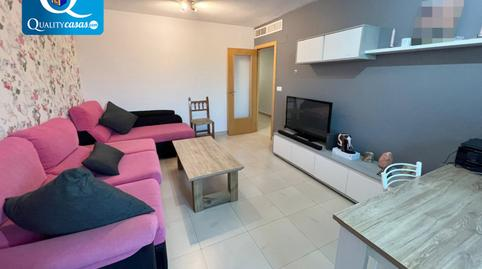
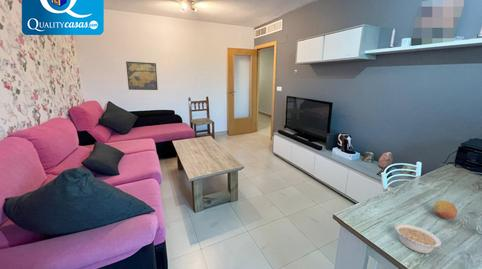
+ fruit (445, 209)
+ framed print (142, 76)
+ legume (417, 239)
